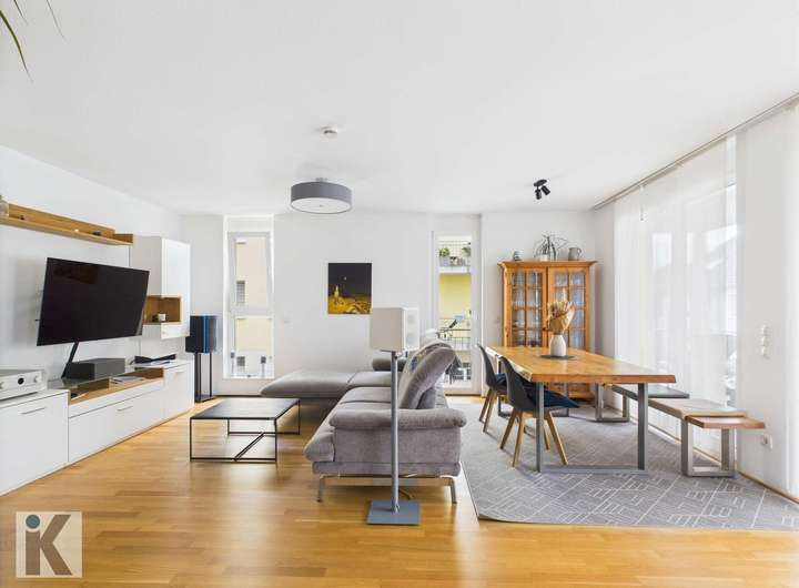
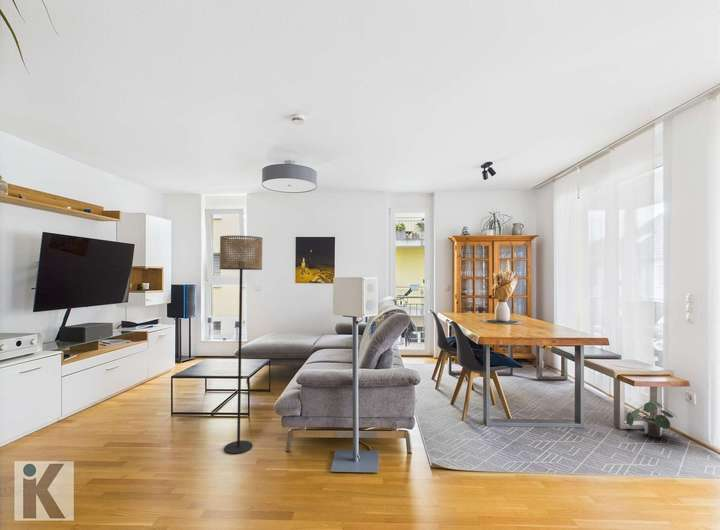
+ floor lamp (240, 341)
+ potted plant (651, 417)
